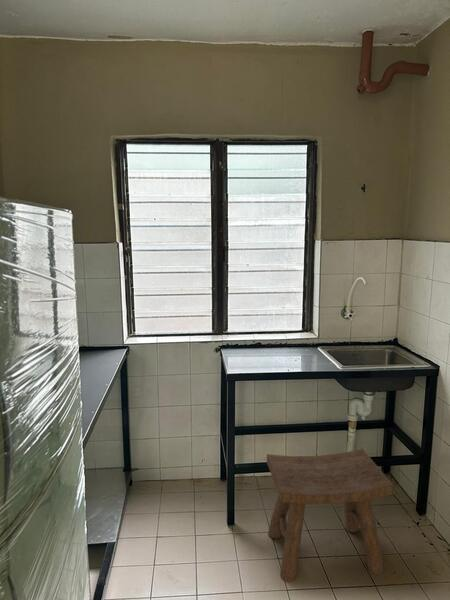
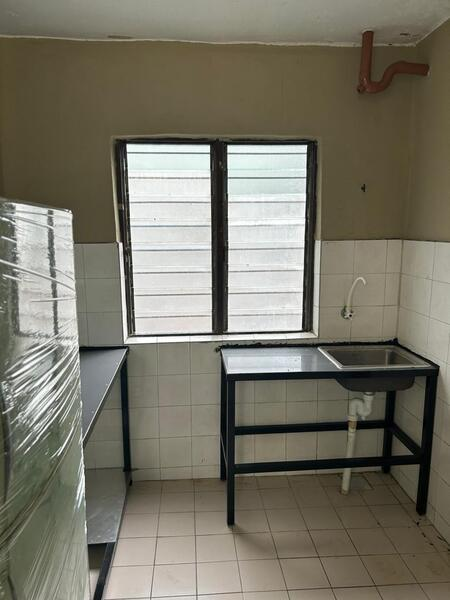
- stool (324, 503)
